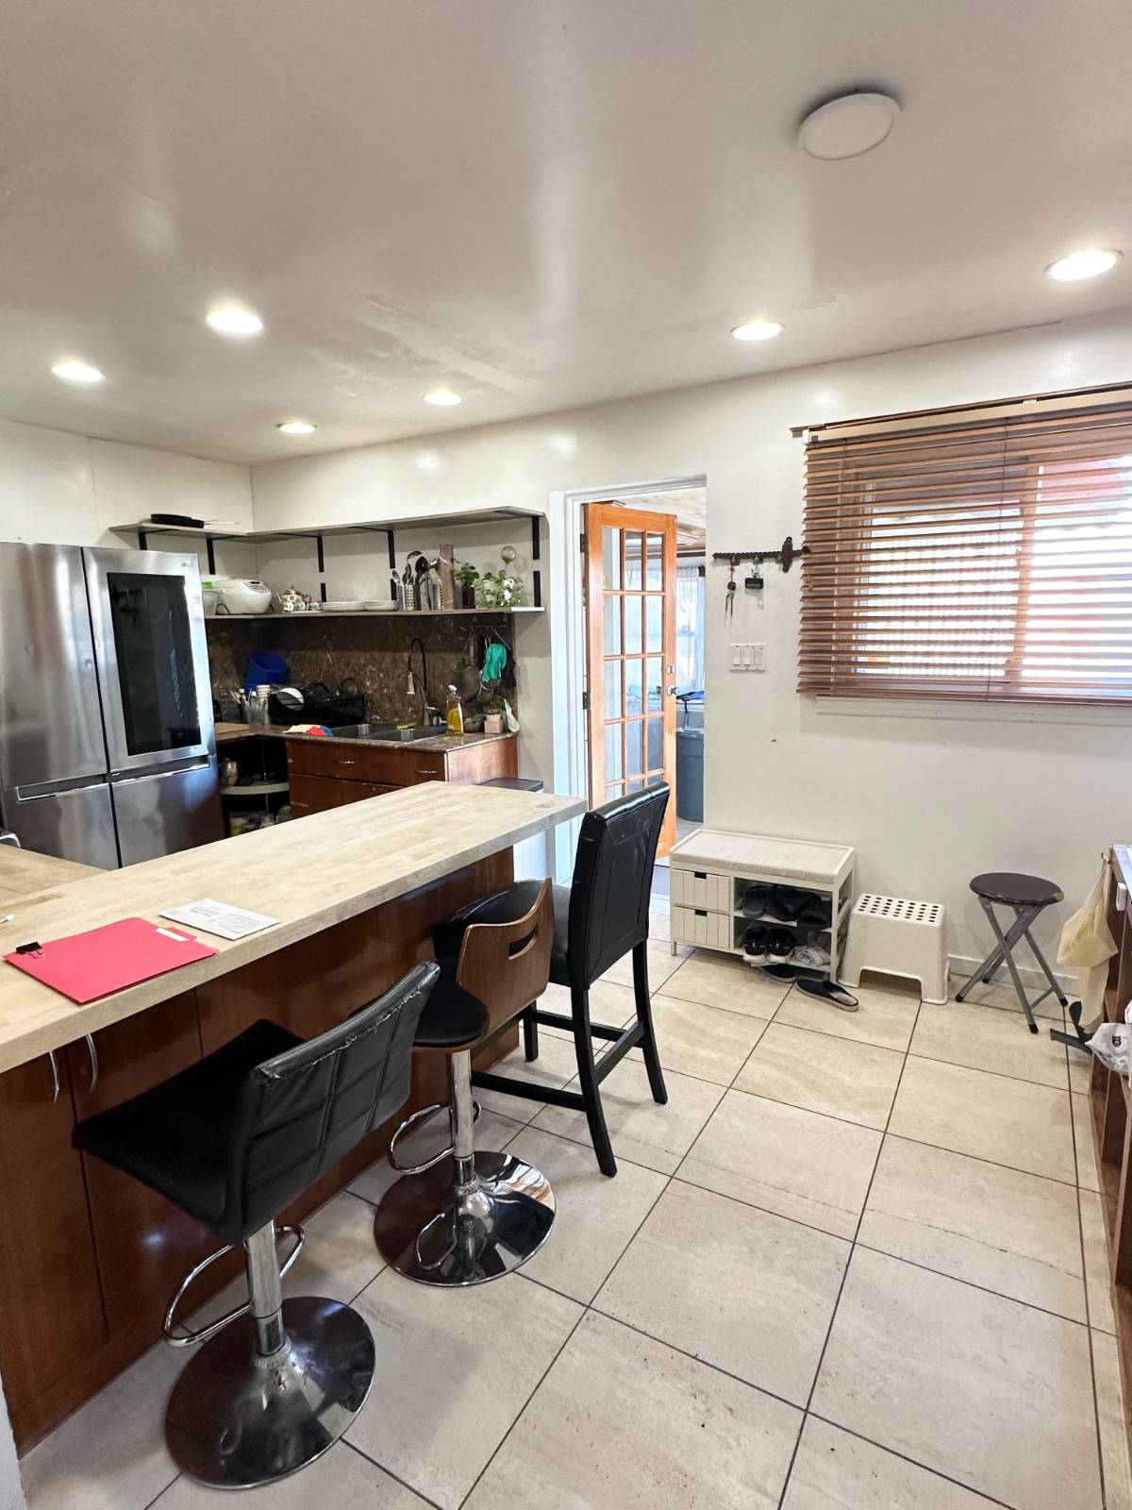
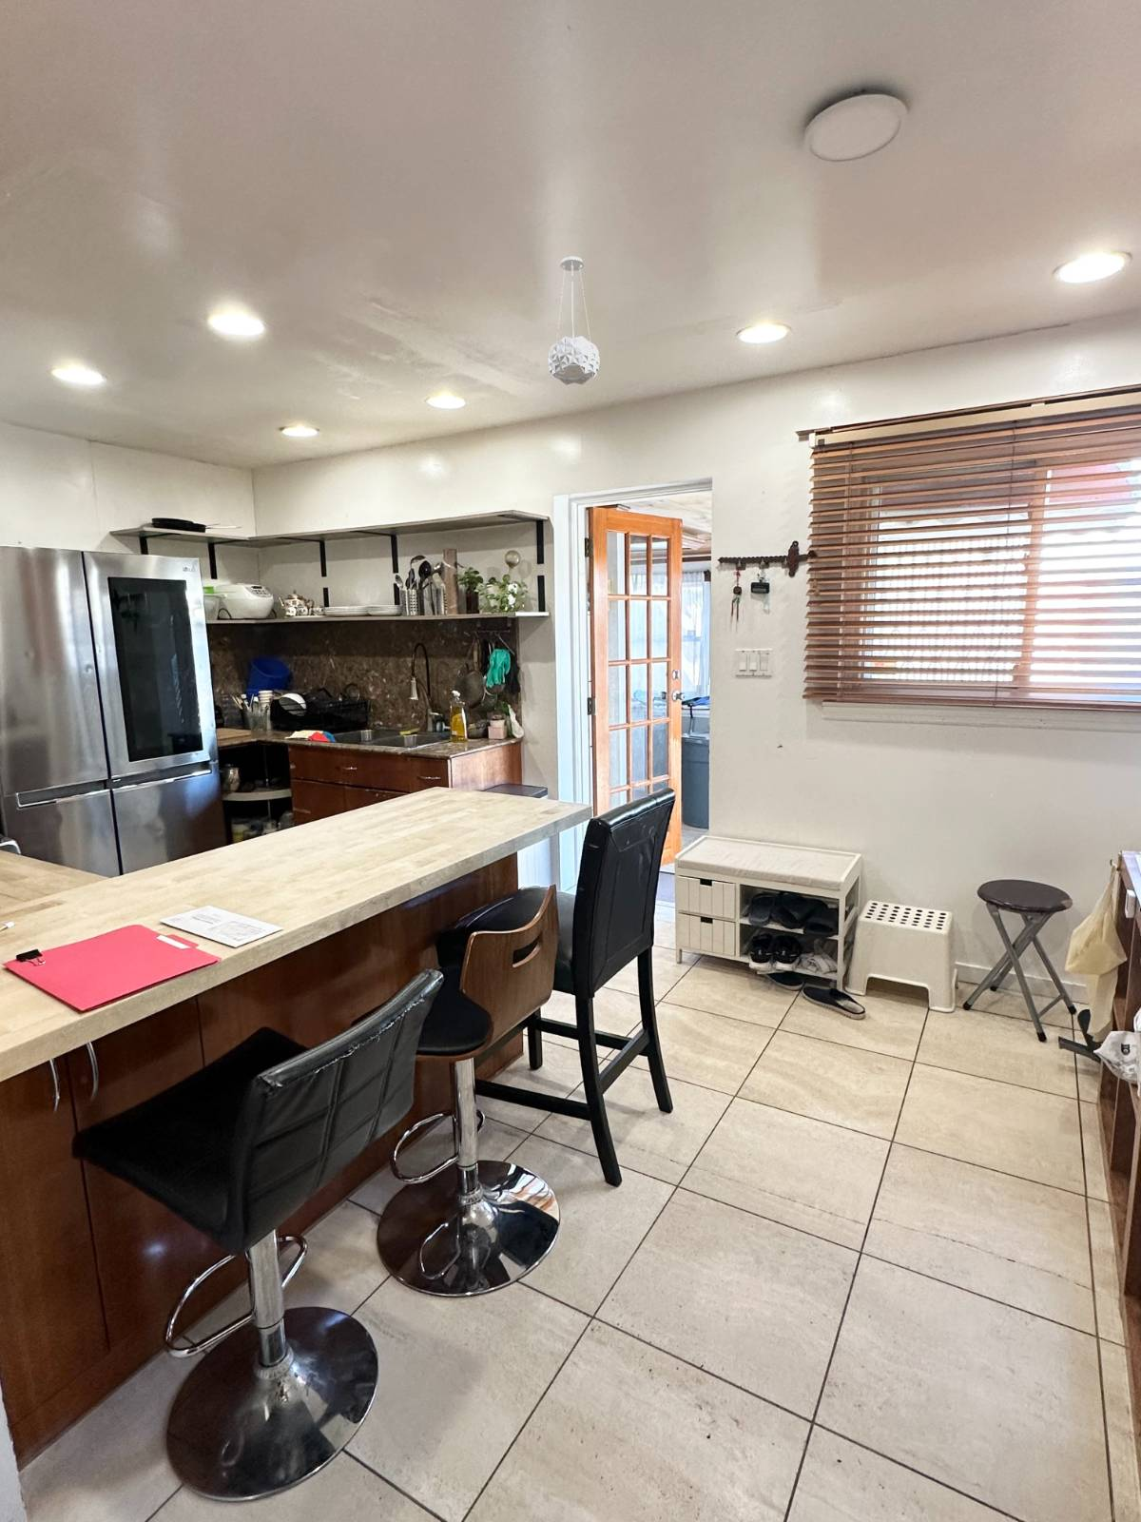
+ pendant light (573, 320)
